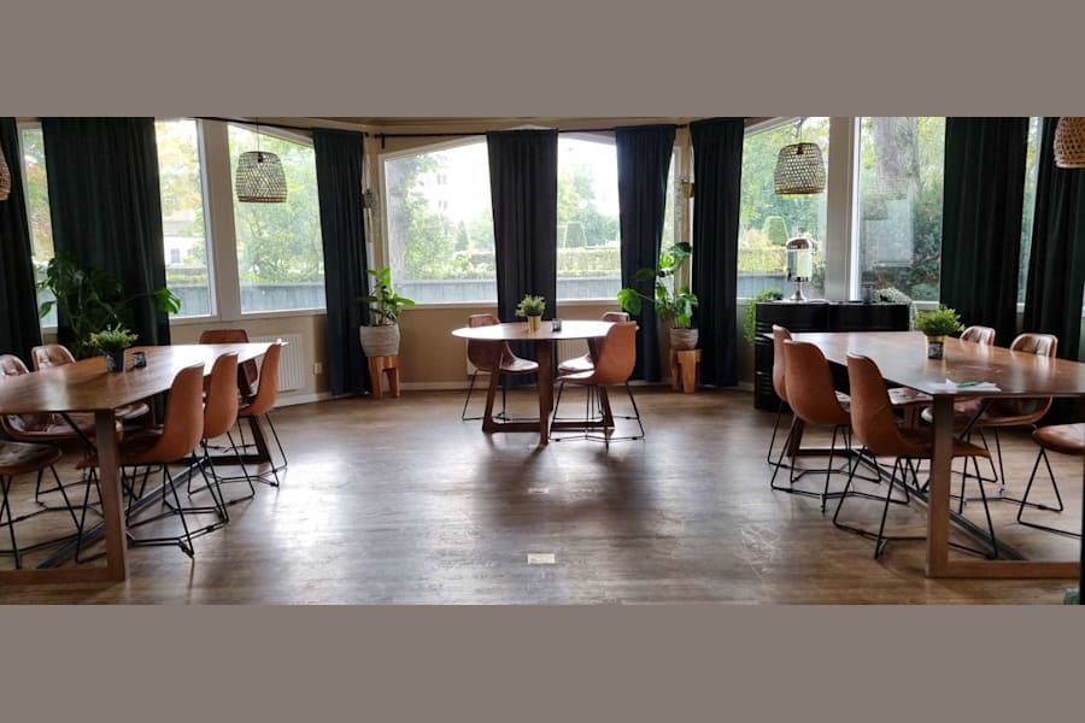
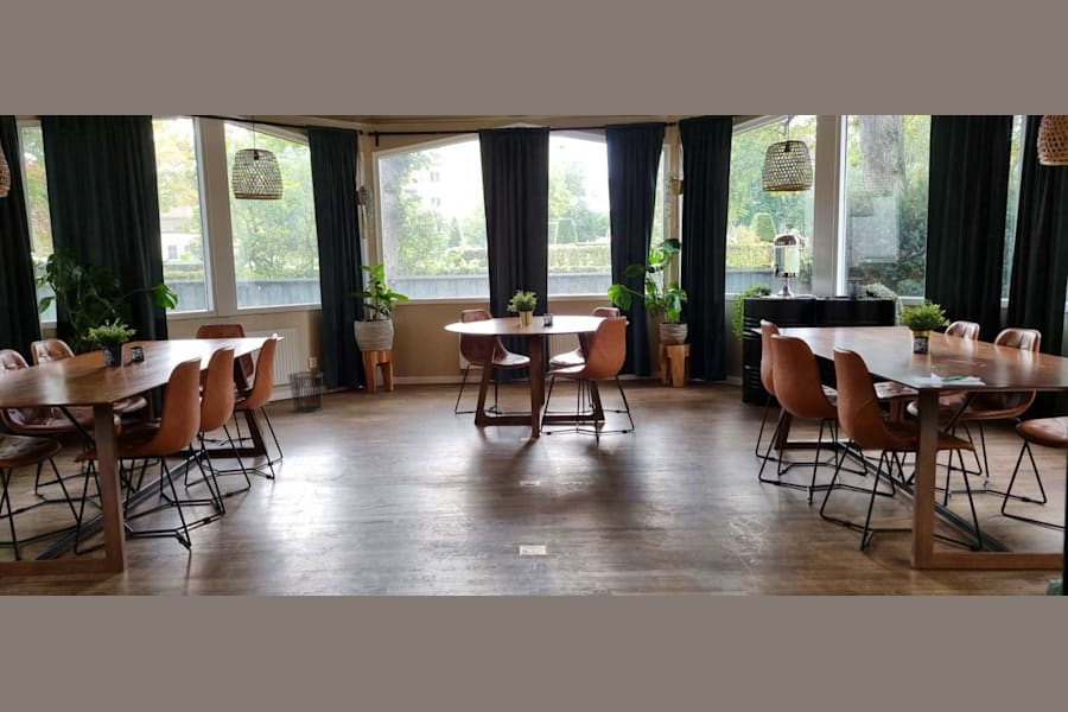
+ waste bin (306, 392)
